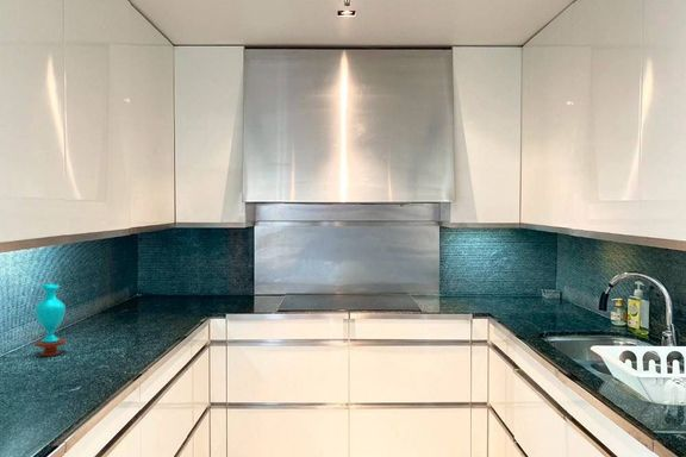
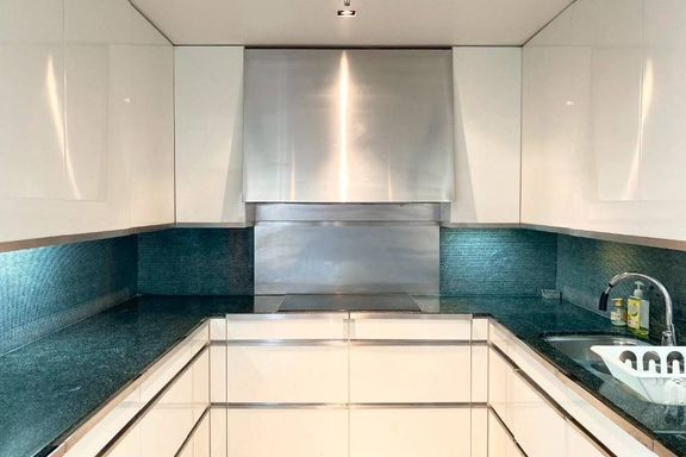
- vase (50, 319)
